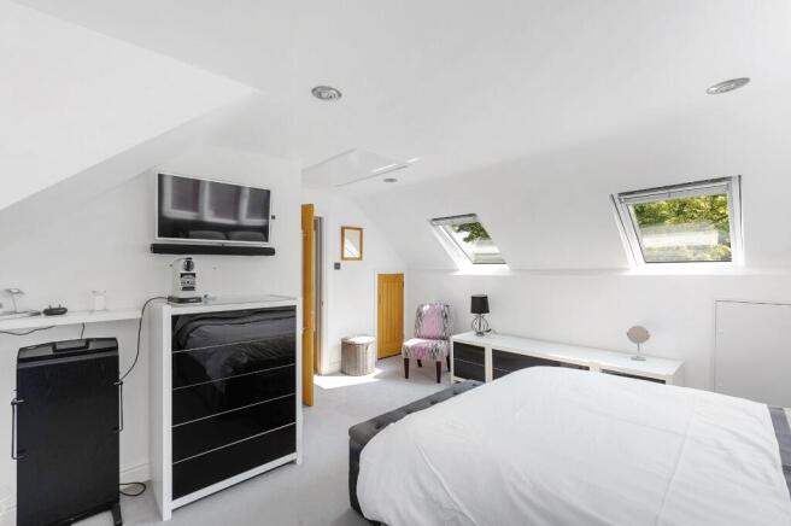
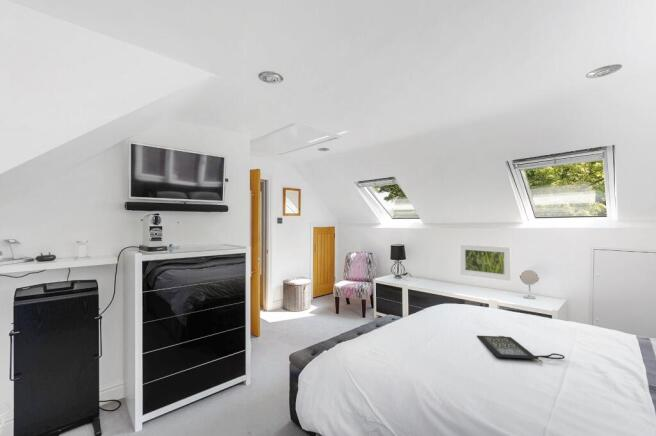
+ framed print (484, 261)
+ clutch bag (507, 347)
